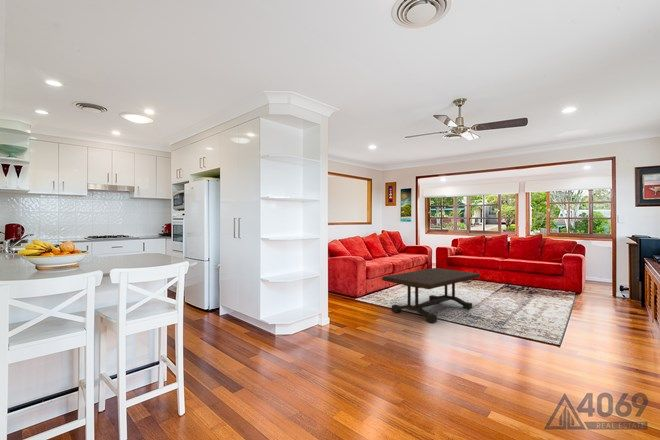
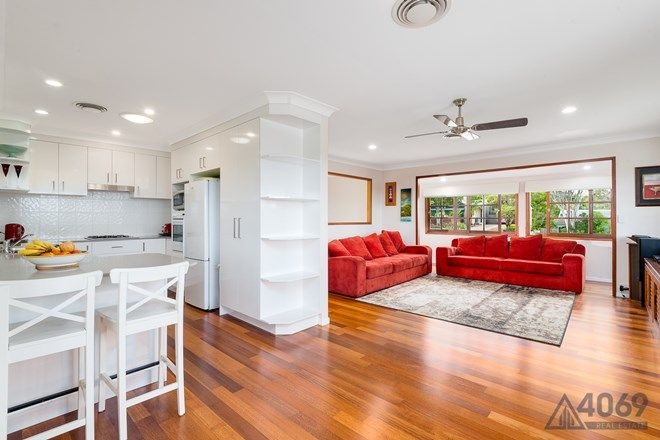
- coffee table (432, 295)
